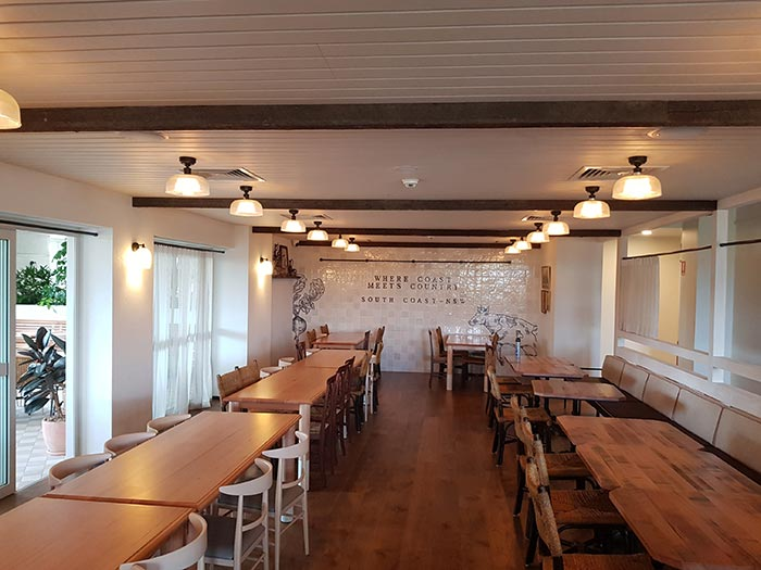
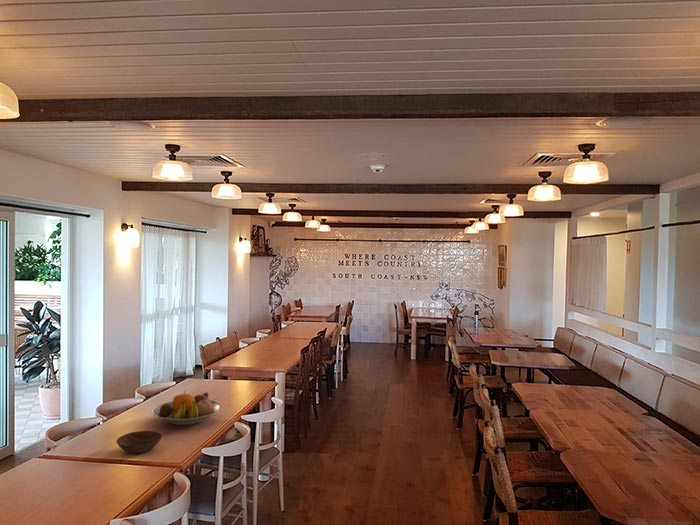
+ fruit bowl (187, 405)
+ bowl (139, 443)
